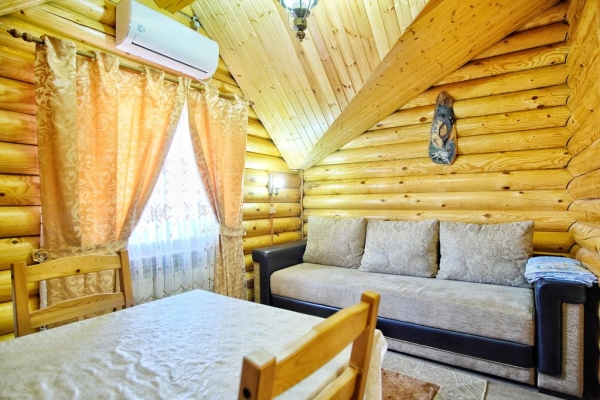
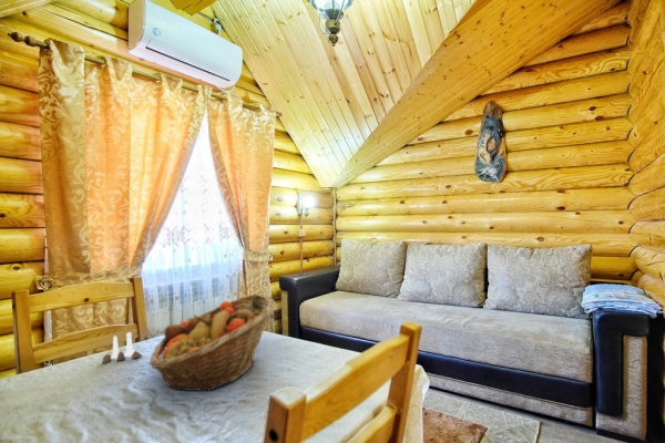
+ fruit basket (216, 334)
+ salt and pepper shaker set (126, 346)
